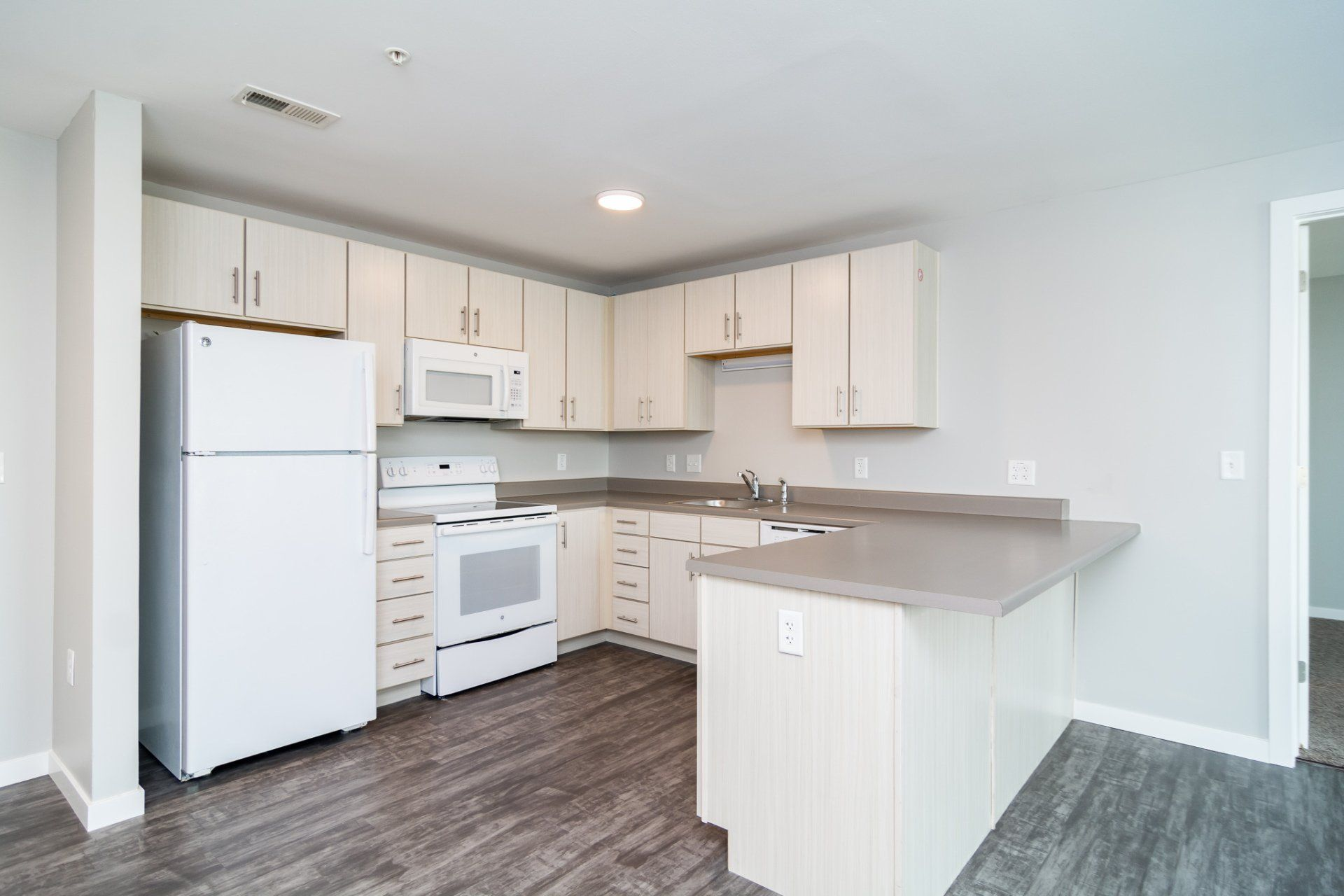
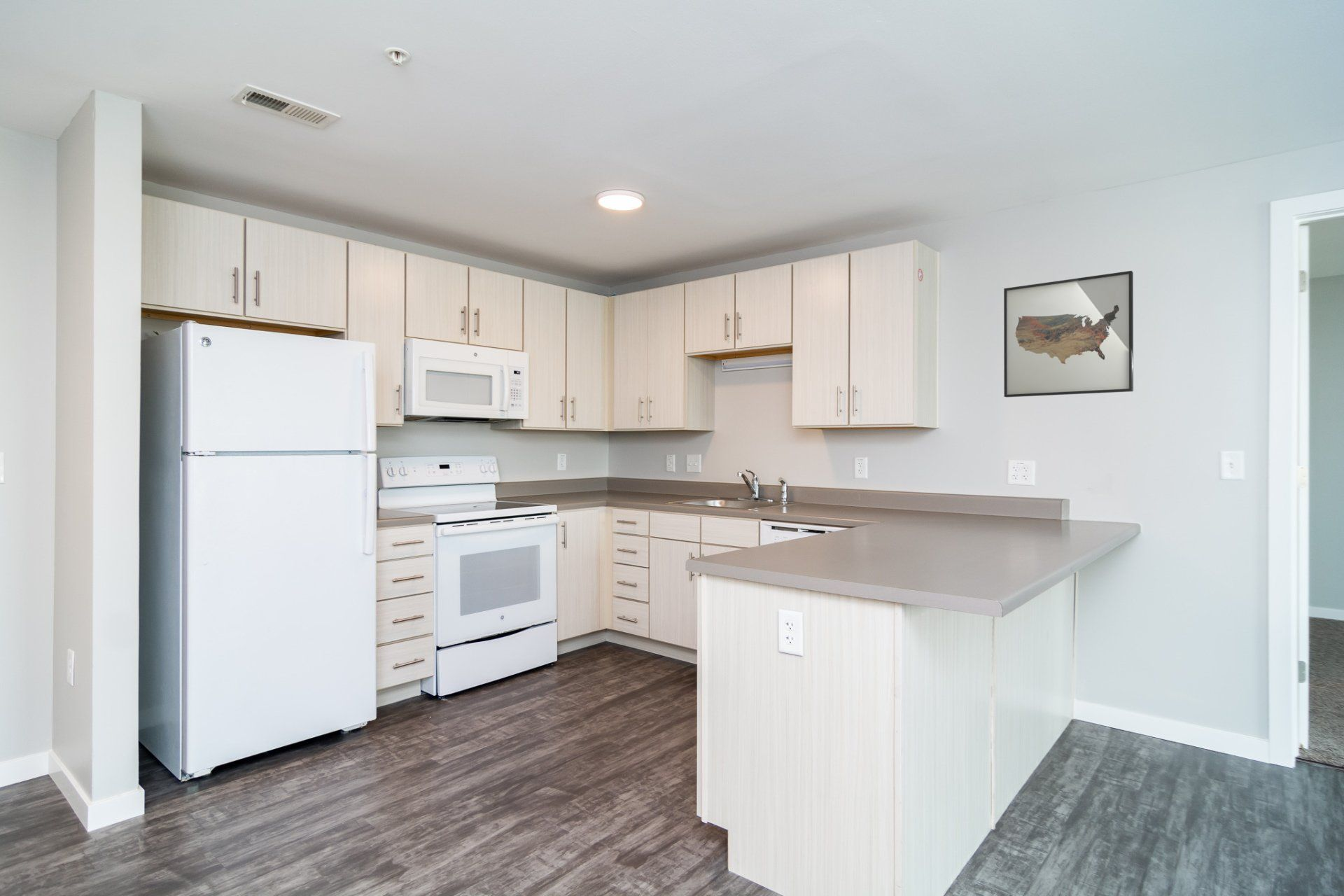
+ wall art (1065, 337)
